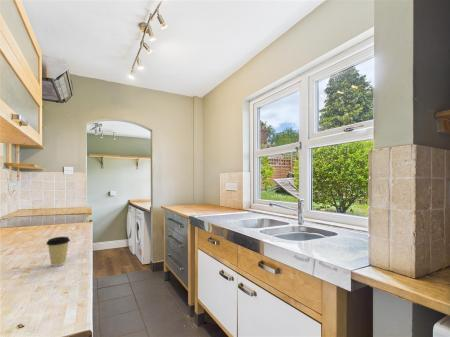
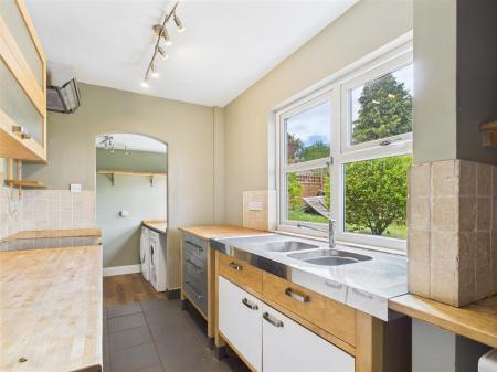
- coffee cup (58, 250)
